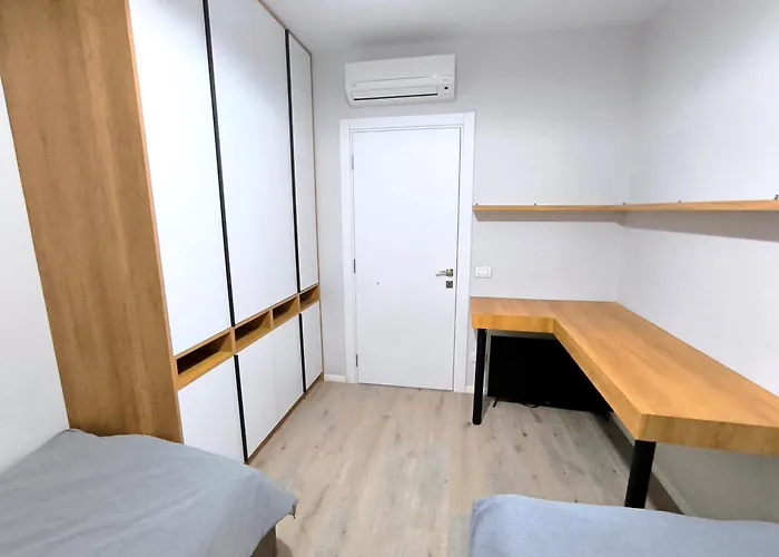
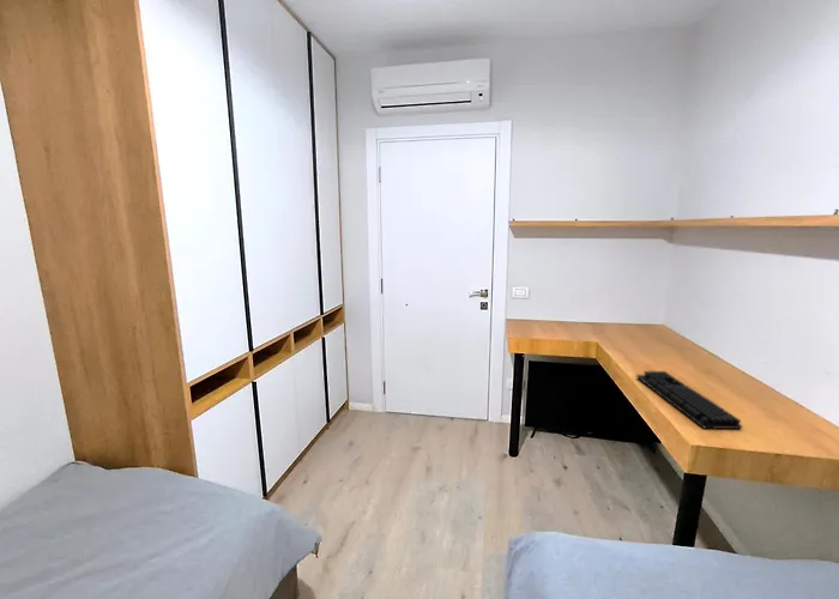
+ keyboard (682, 395)
